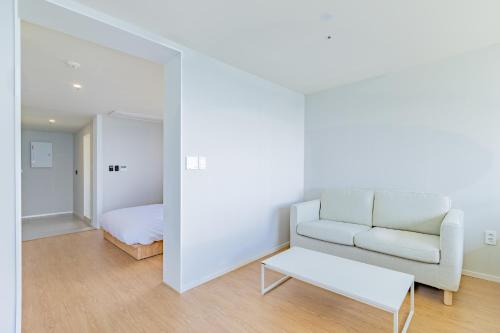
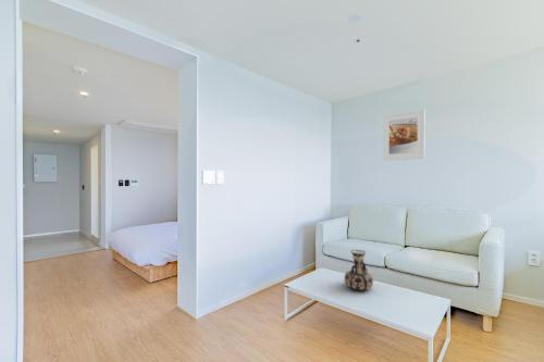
+ decorative vase (358, 269)
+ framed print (403, 136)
